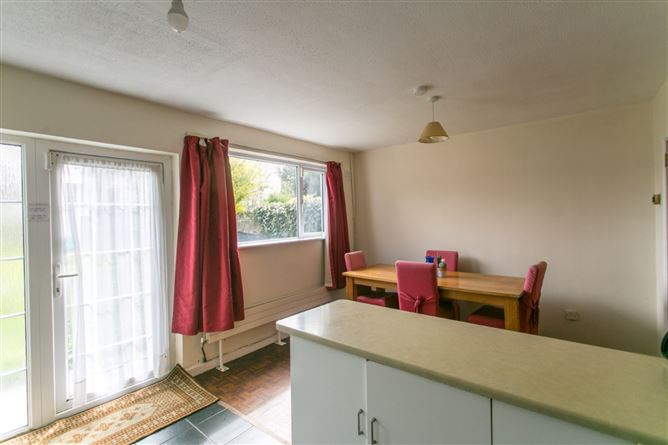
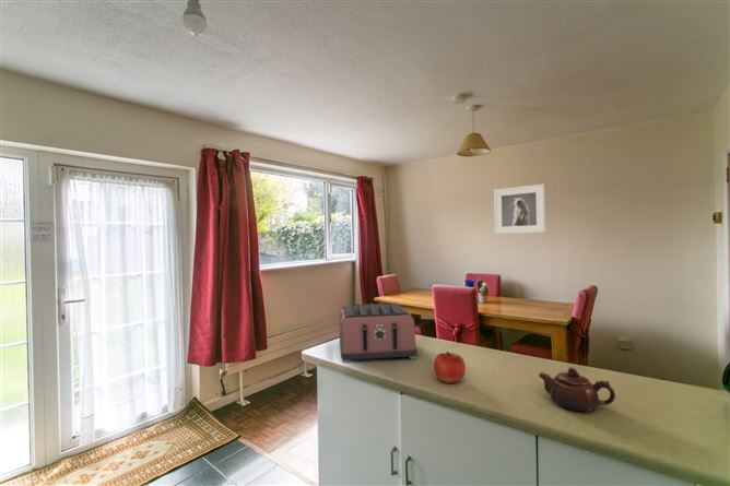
+ apple (449, 365)
+ teapot (575, 386)
+ toaster (375, 329)
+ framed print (518, 210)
